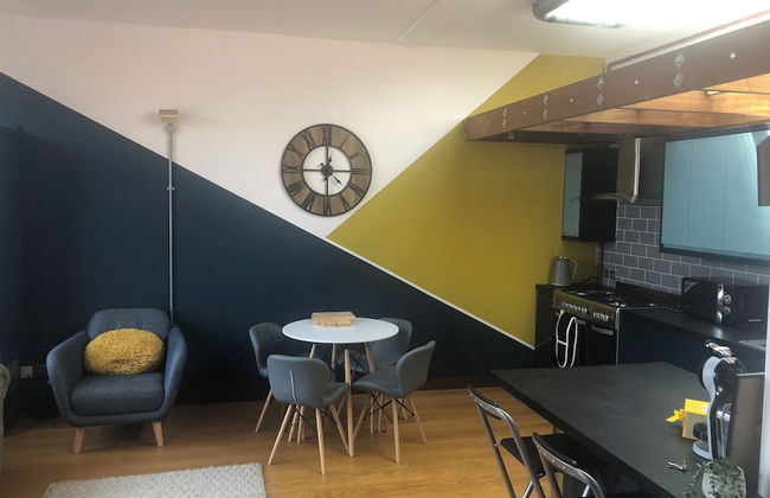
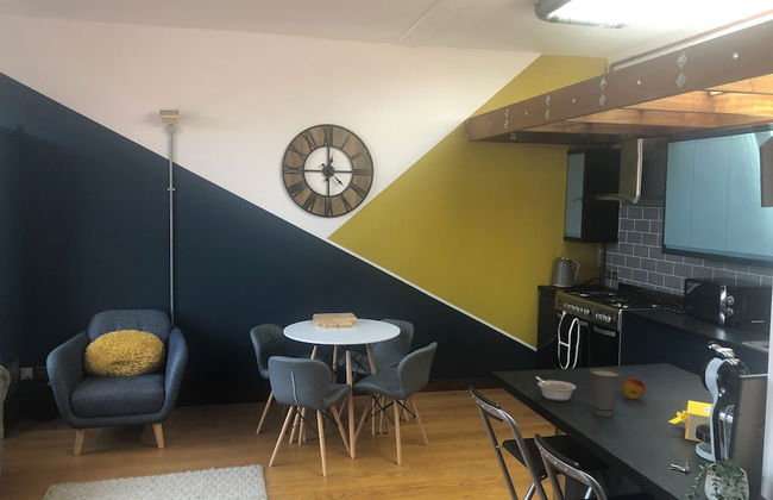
+ cup (604, 393)
+ legume (554, 389)
+ fruit (631, 388)
